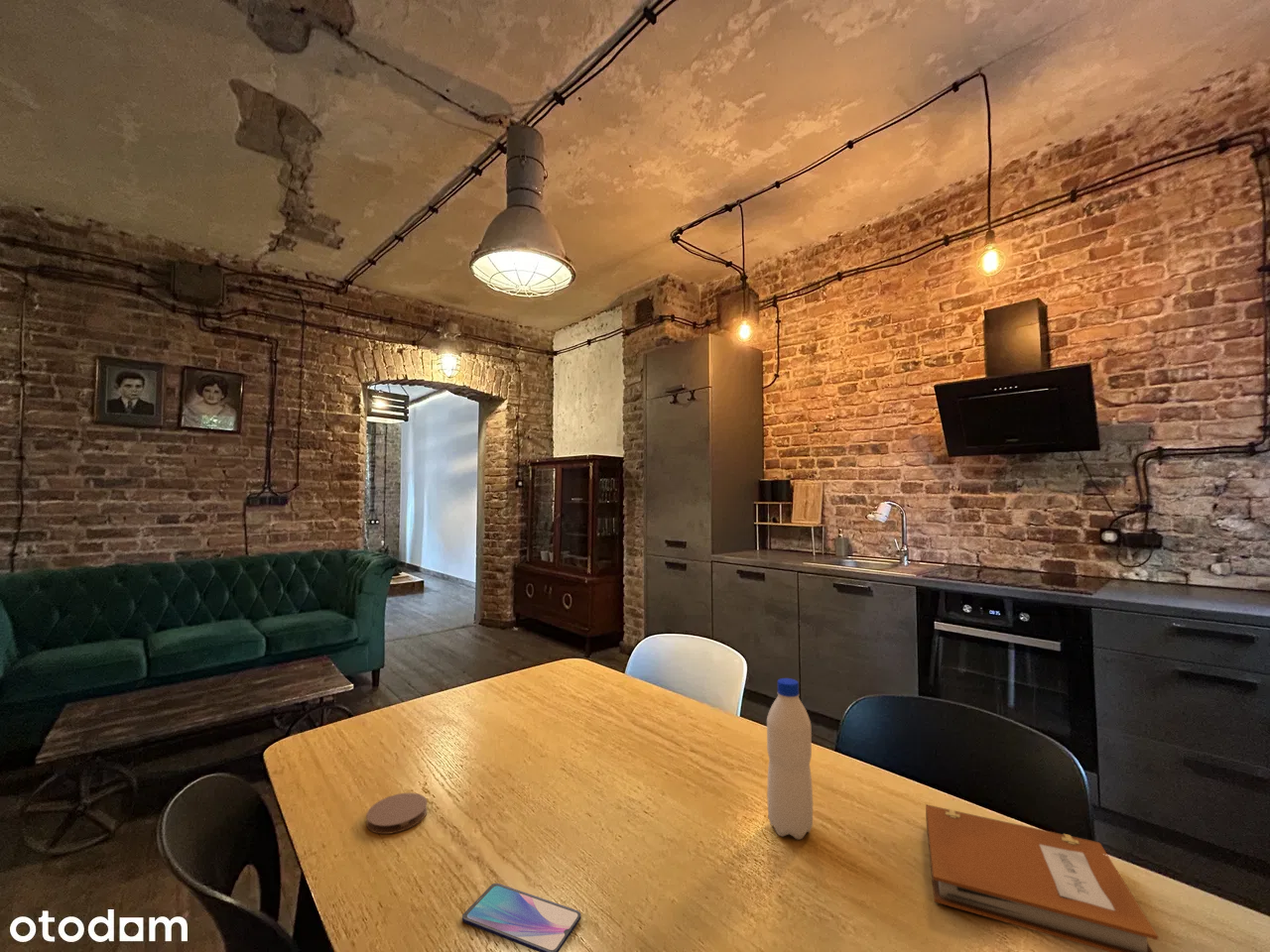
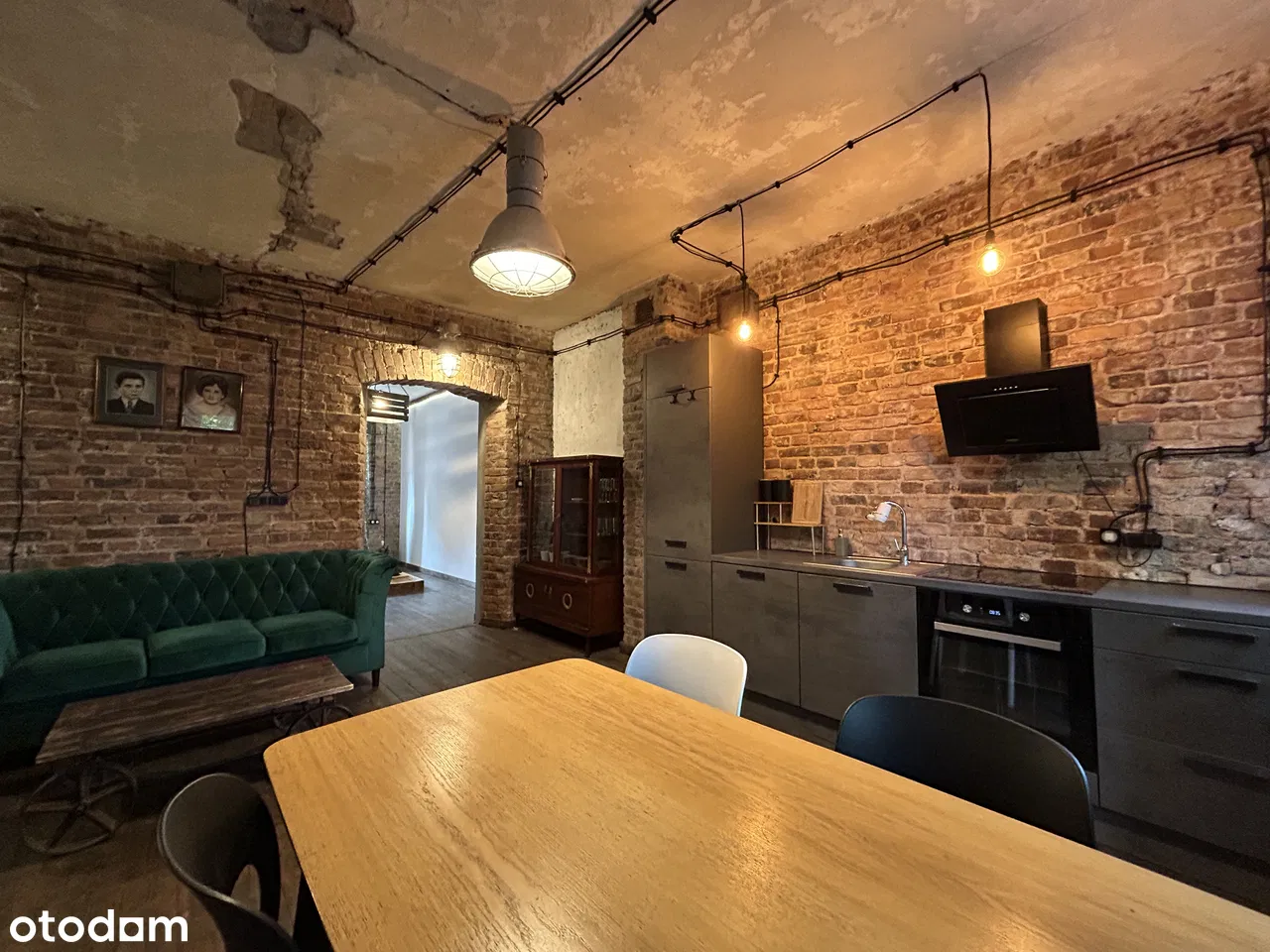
- smartphone (521, 916)
- water bottle (789, 754)
- coaster (397, 812)
- notebook (1025, 870)
